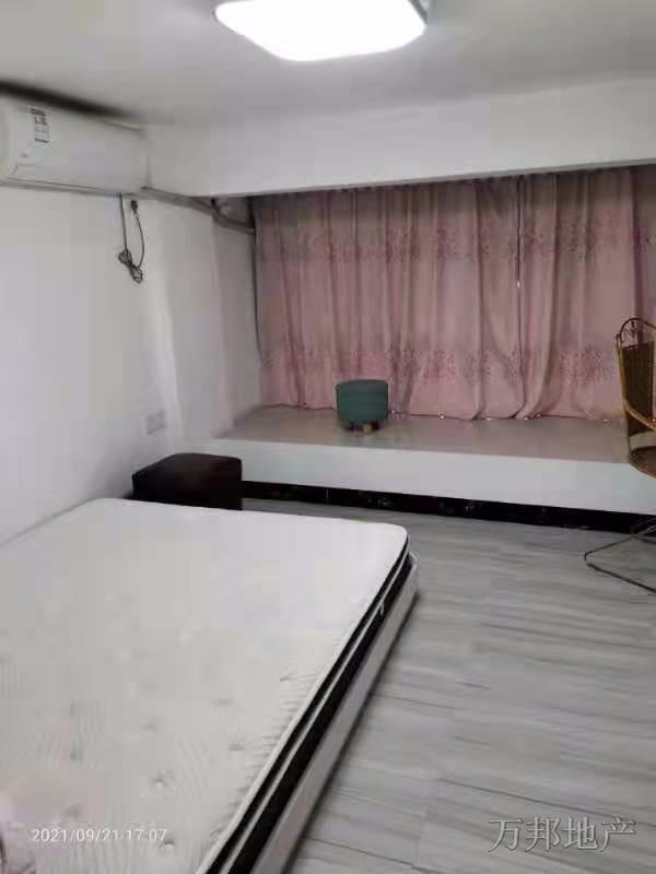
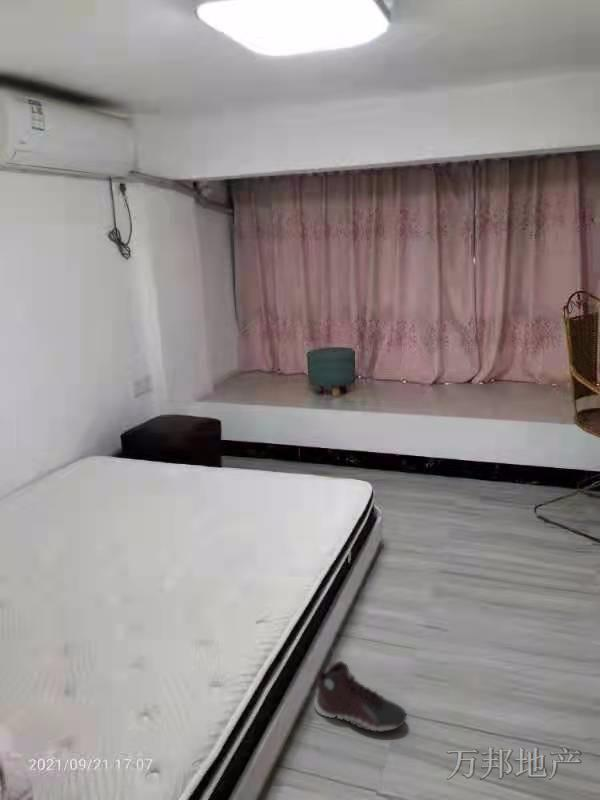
+ sneaker (357, 692)
